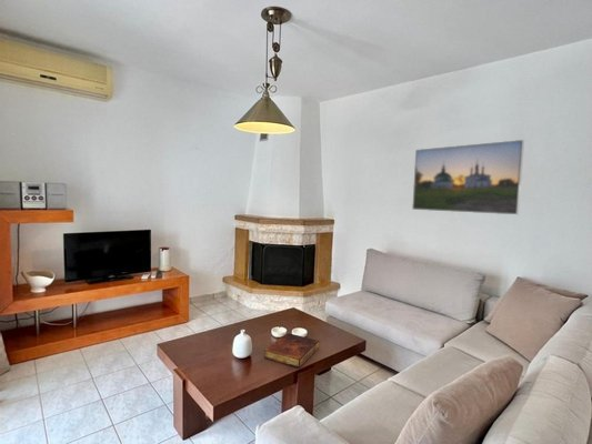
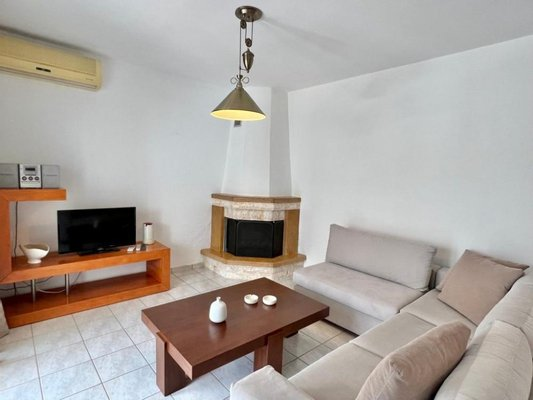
- book (292, 349)
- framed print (461, 179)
